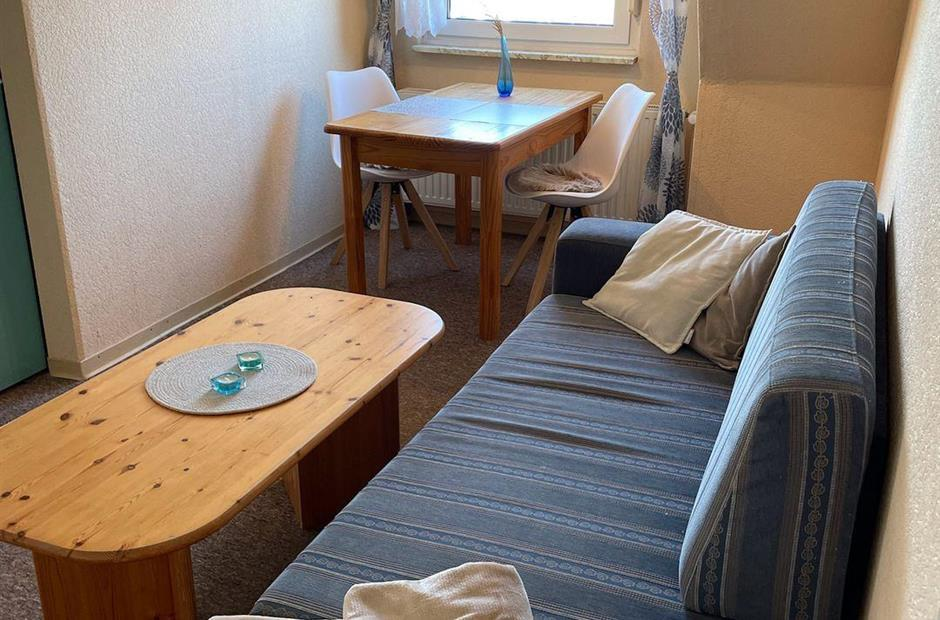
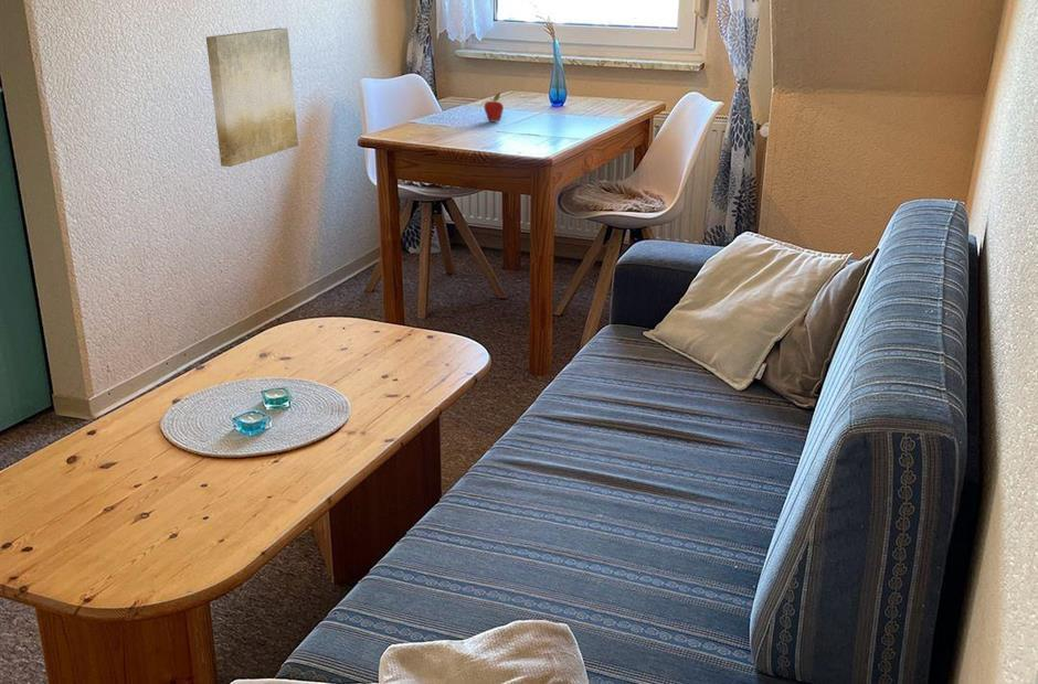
+ wall art (255, 95)
+ fruit (494, 106)
